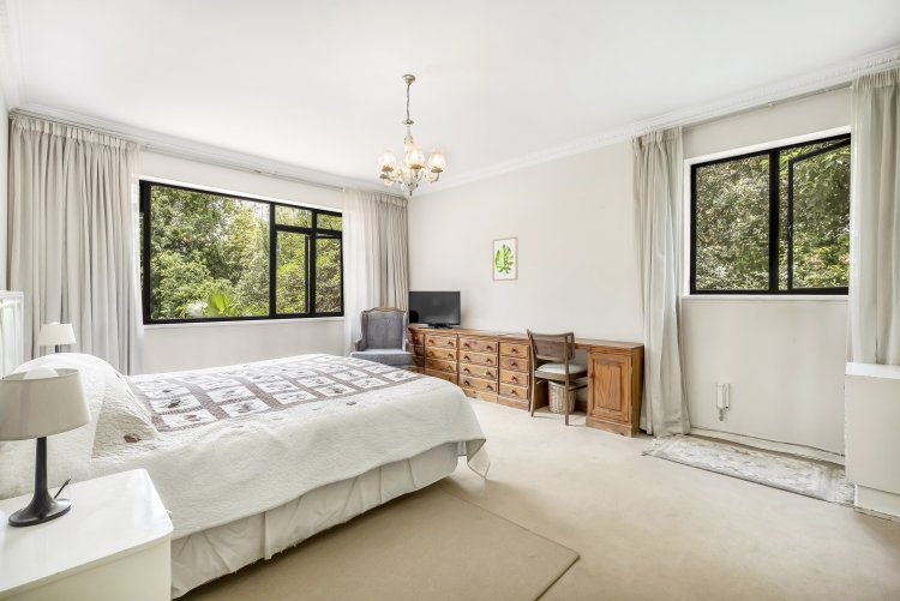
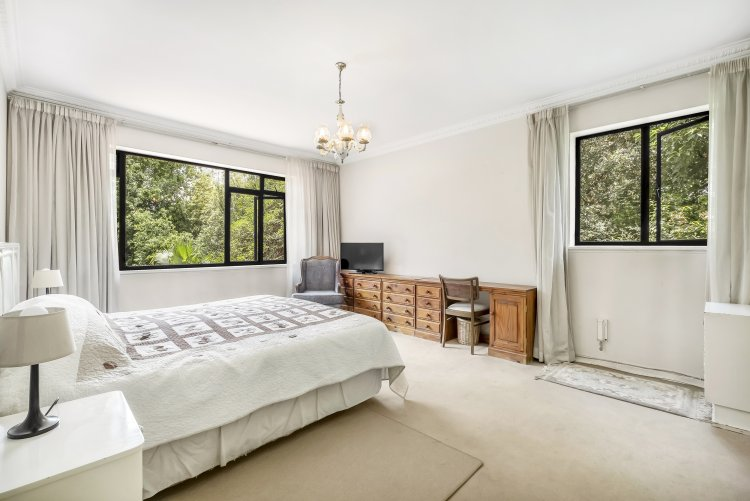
- wall art (504, 259)
